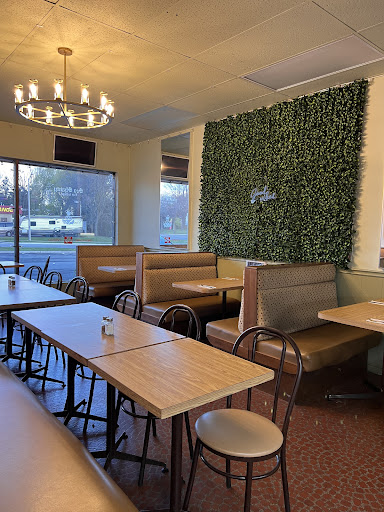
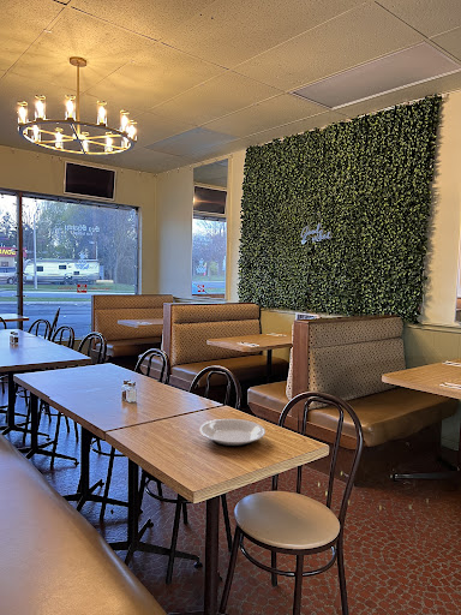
+ plate (232, 434)
